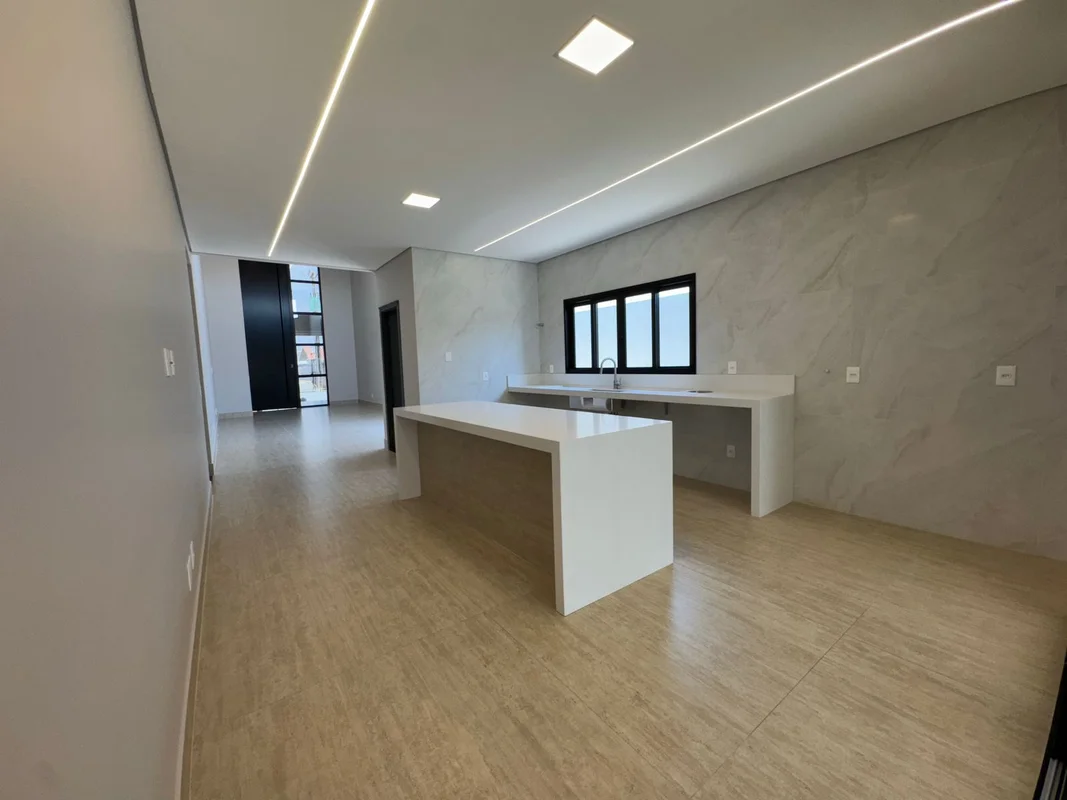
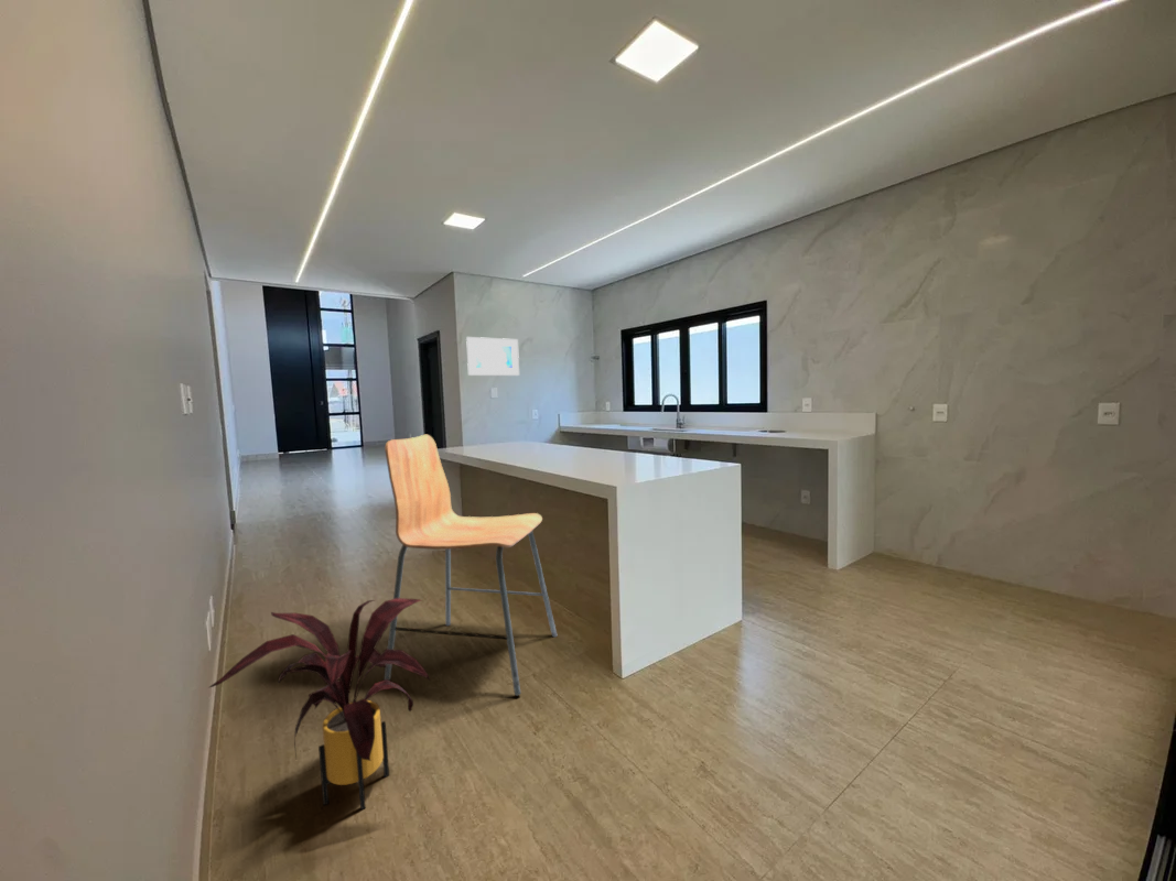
+ chair (472, 546)
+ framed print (494, 357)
+ house plant (341, 706)
